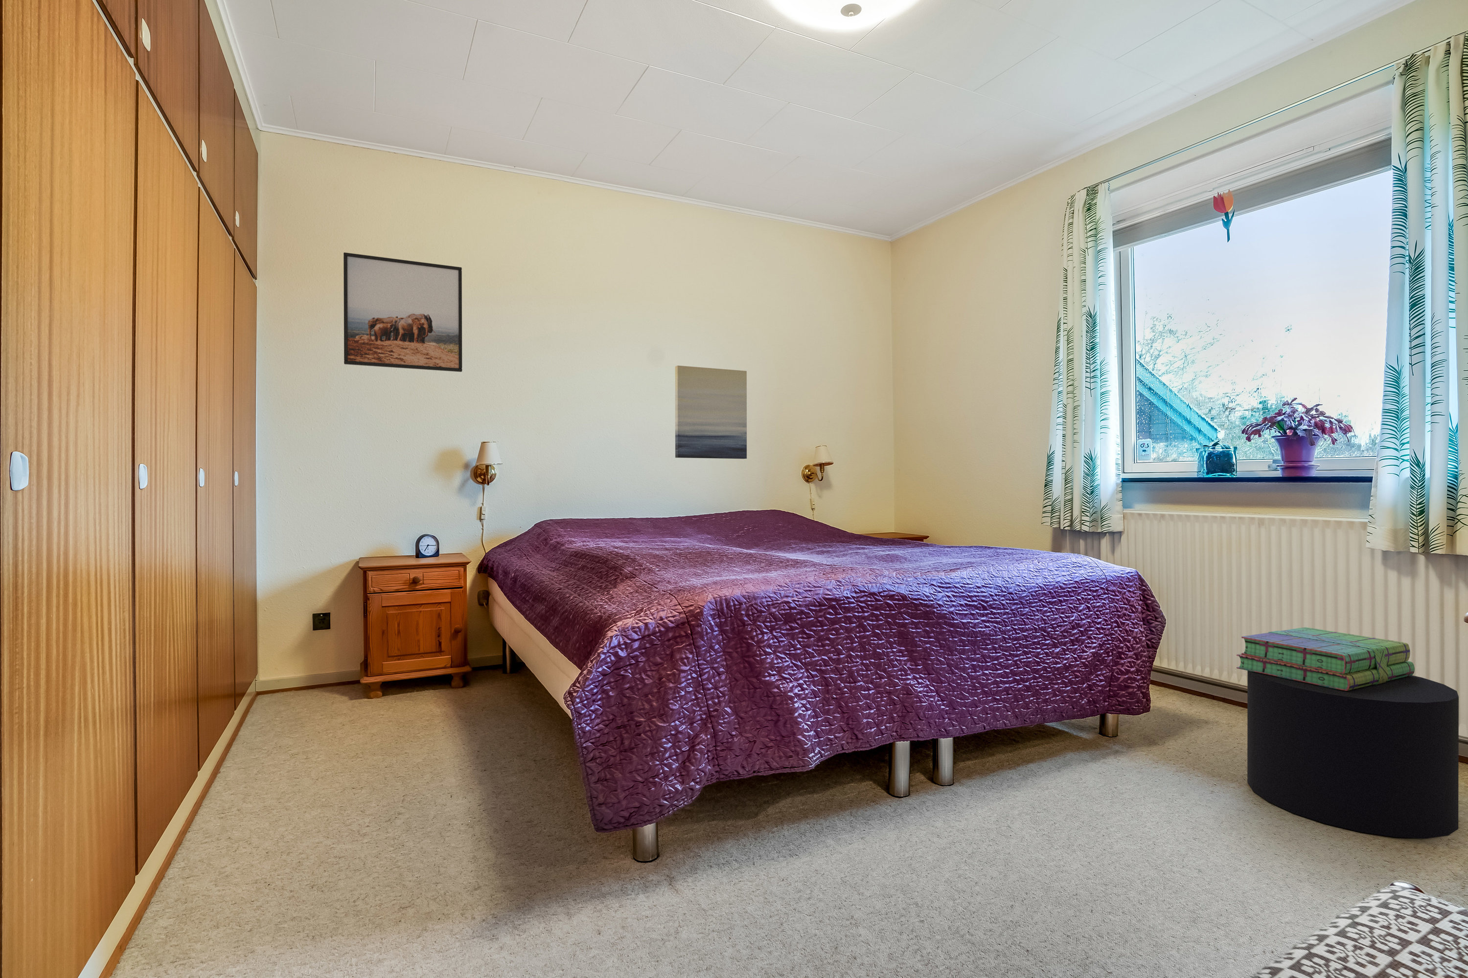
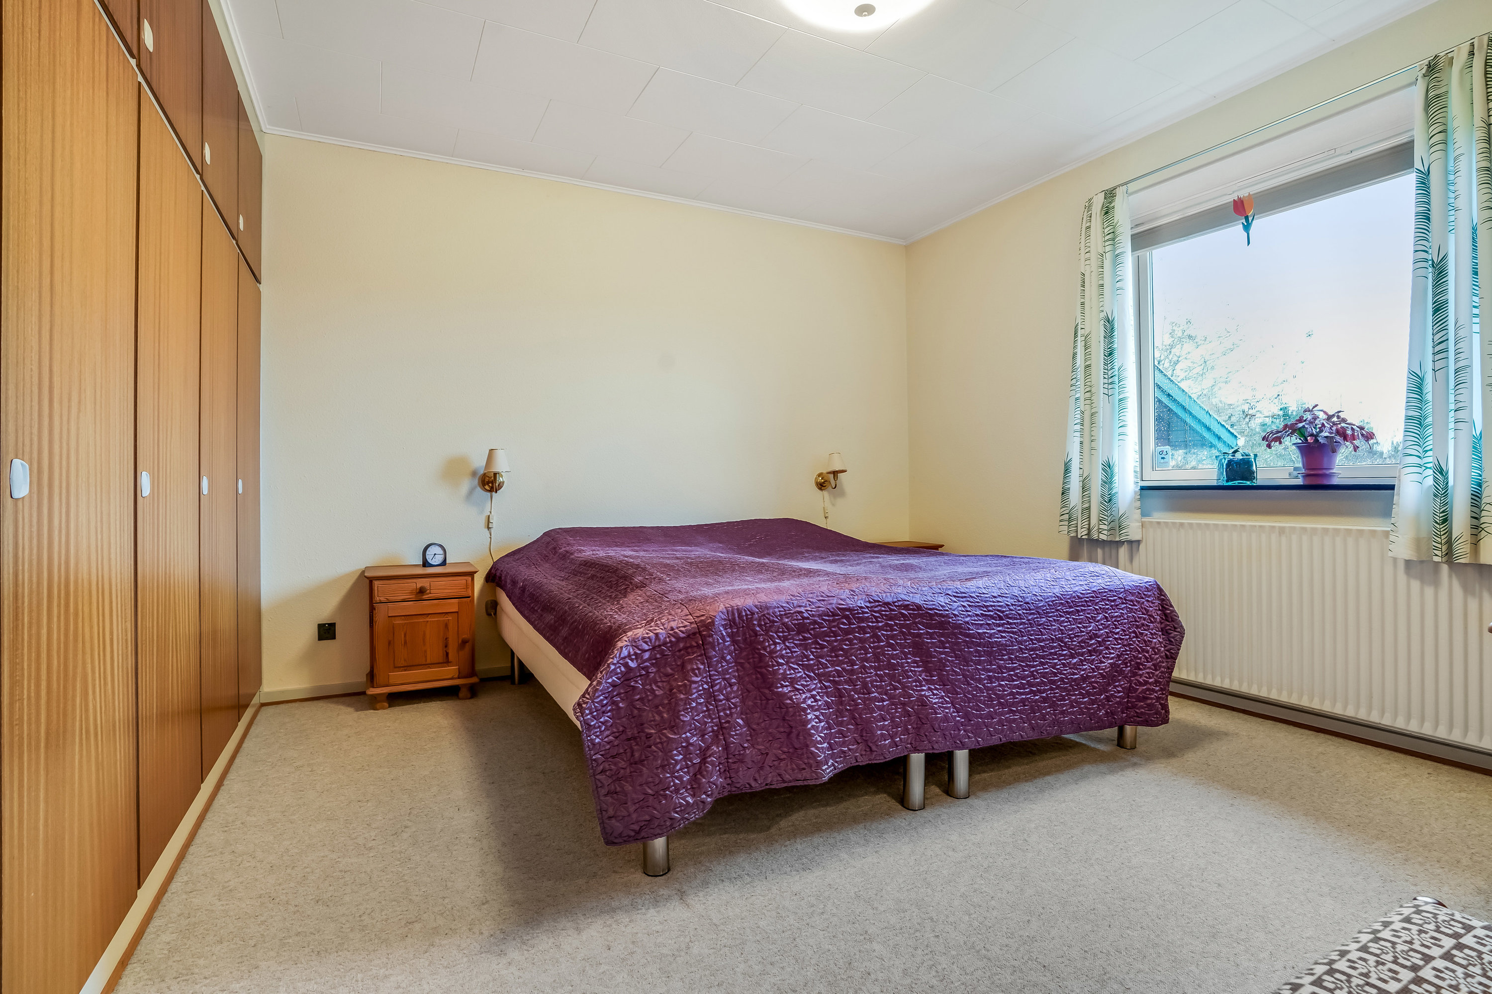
- stack of books (1323, 655)
- wall art (711, 414)
- stool (1346, 739)
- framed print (404, 314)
